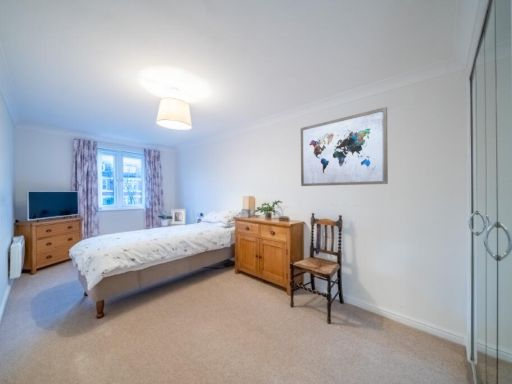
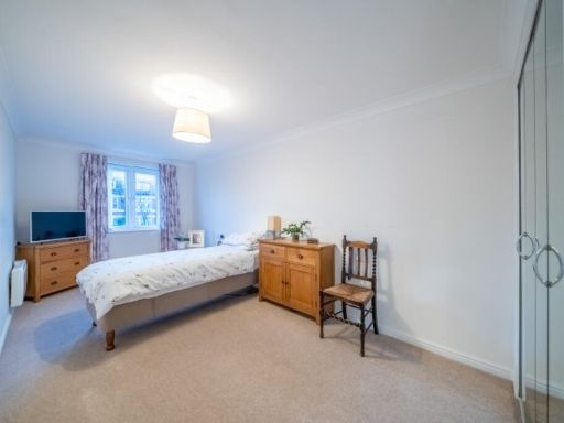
- wall art (338, 152)
